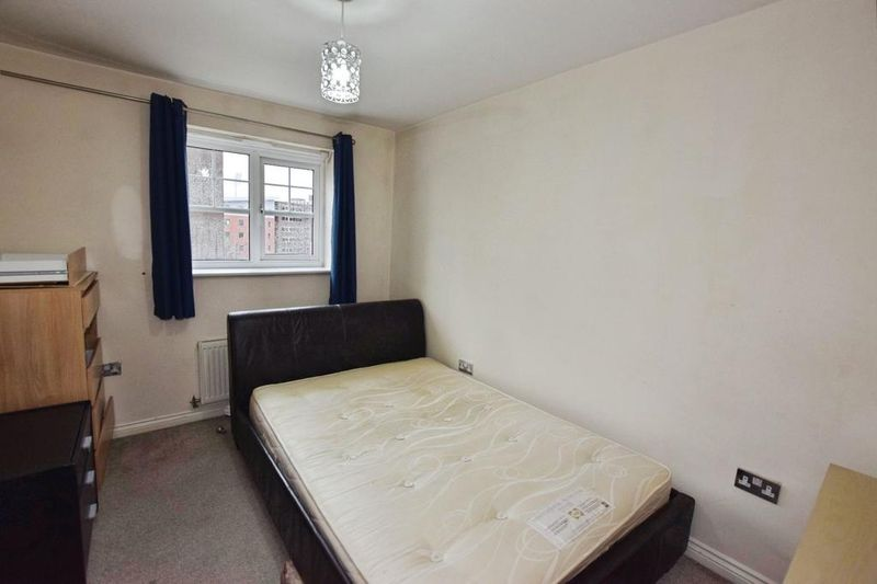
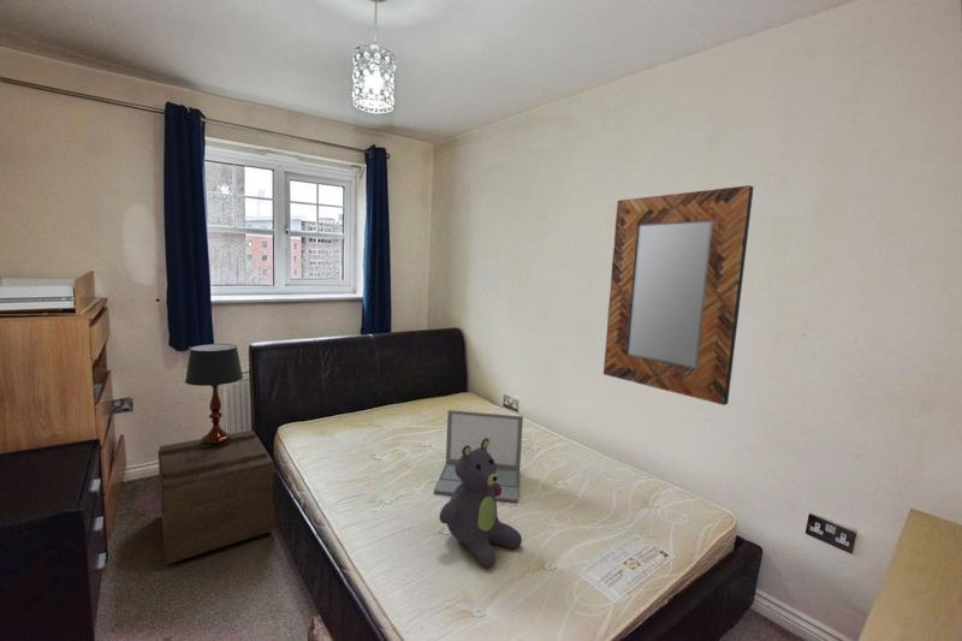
+ table lamp (215, 393)
+ home mirror (667, 293)
+ stuffed bear (483, 495)
+ laptop (479, 447)
+ wooden crate (215, 487)
